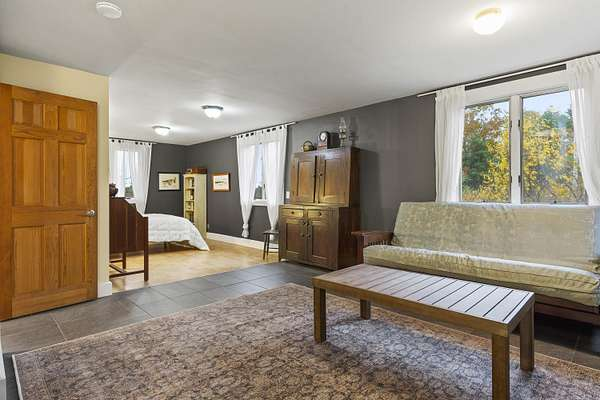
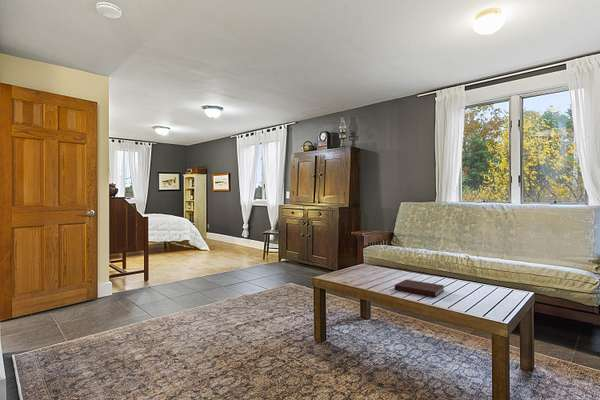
+ notebook (419, 287)
